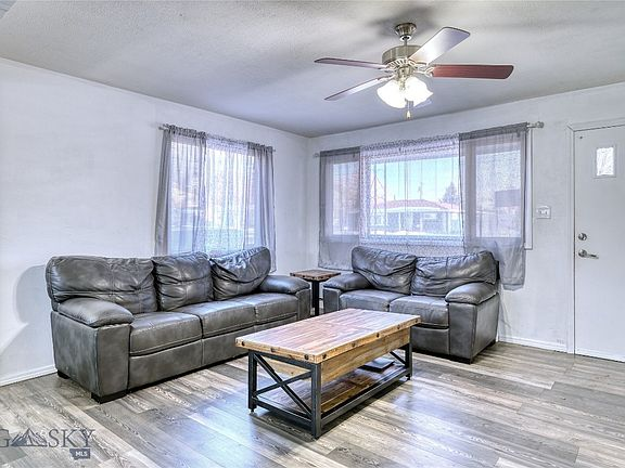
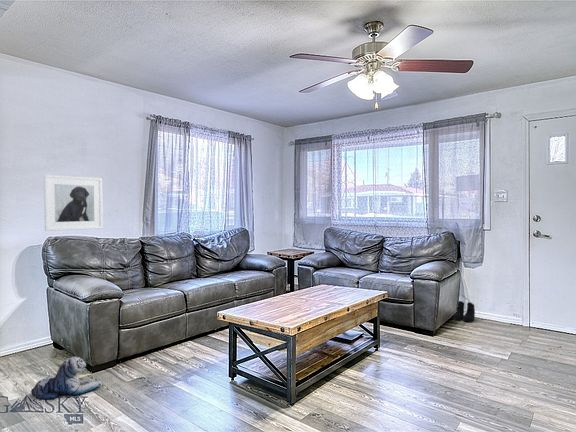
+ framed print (74, 203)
+ plush toy (67, 373)
+ boots (463, 310)
